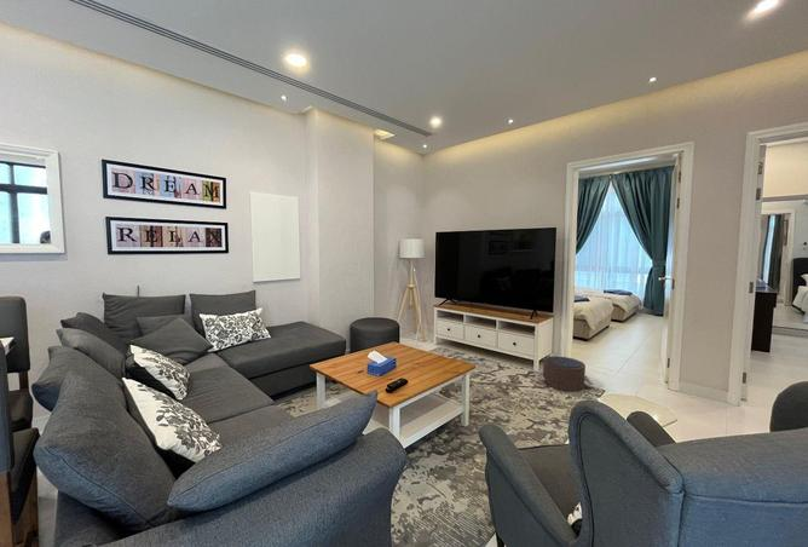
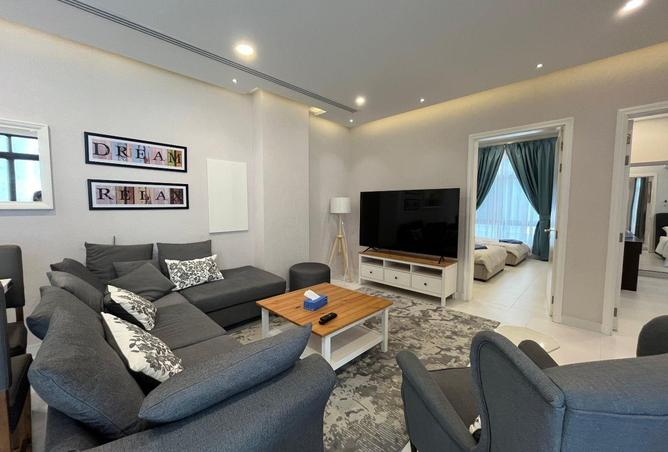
- pouf (562, 373)
